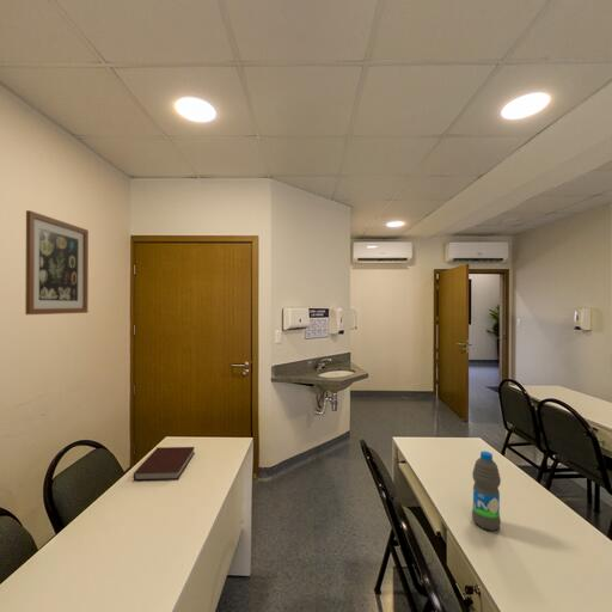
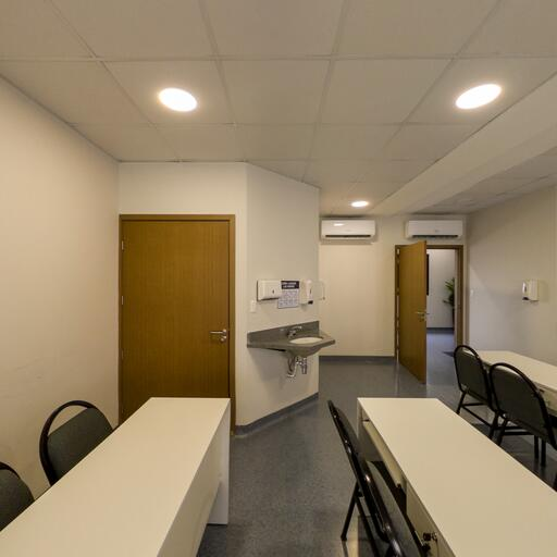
- water bottle (485, 488)
- wall art (60, 267)
- notebook (166, 461)
